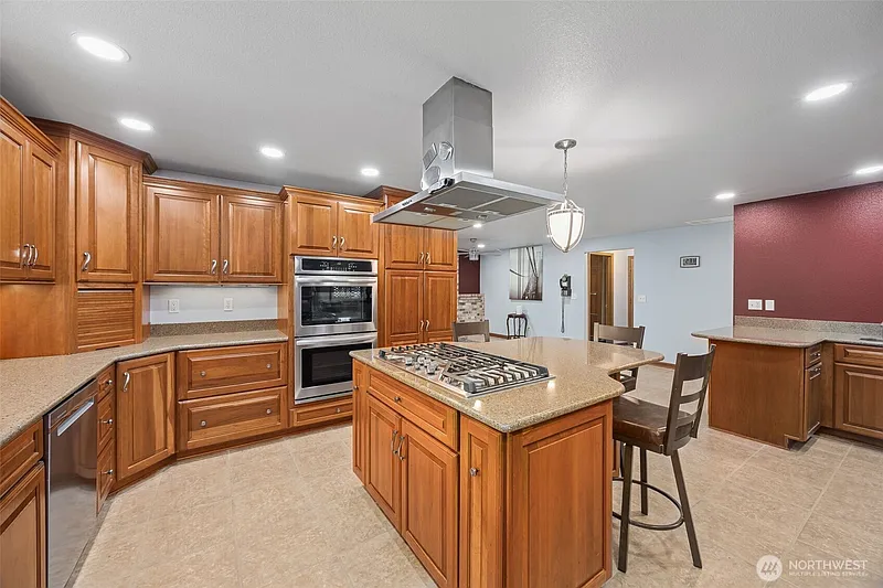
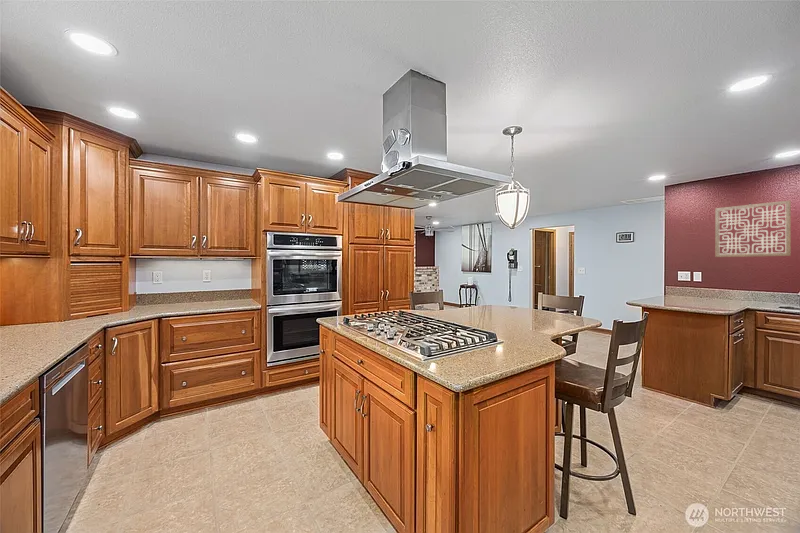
+ wall art (750, 228)
